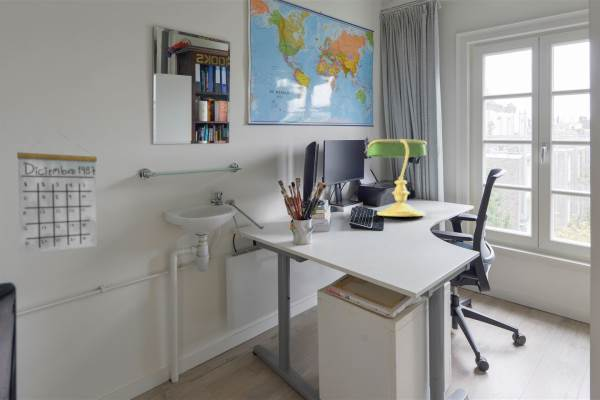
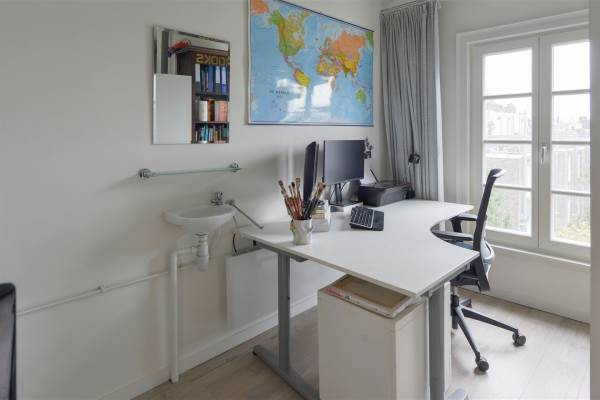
- calendar (60, 191)
- desk lamp (399, 177)
